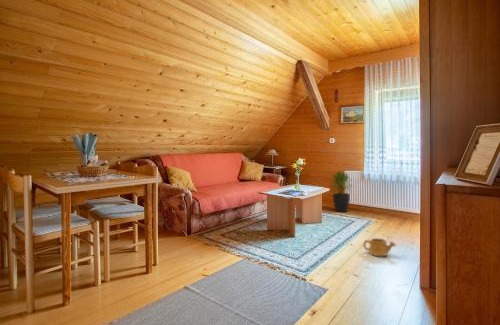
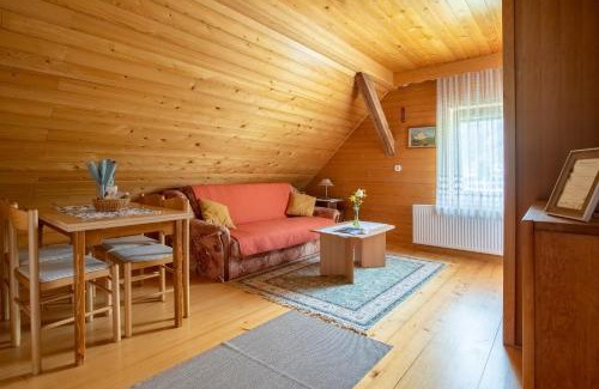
- watering can (379, 247)
- potted plant (339, 190)
